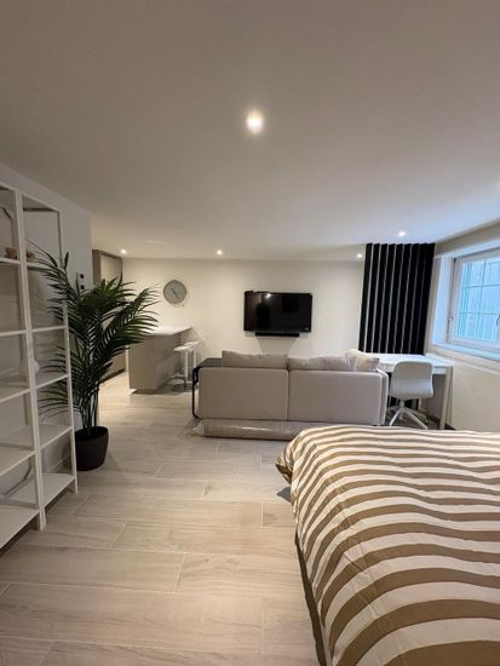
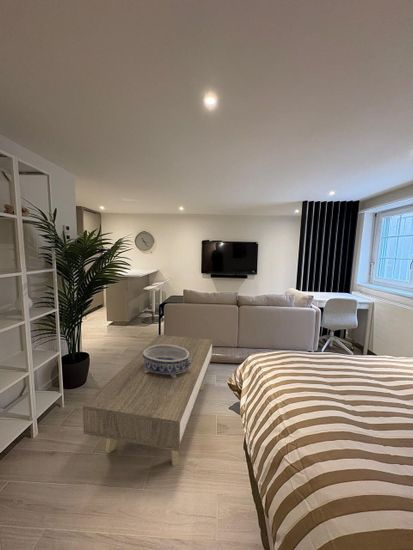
+ decorative bowl (166, 360)
+ coffee table (163, 388)
